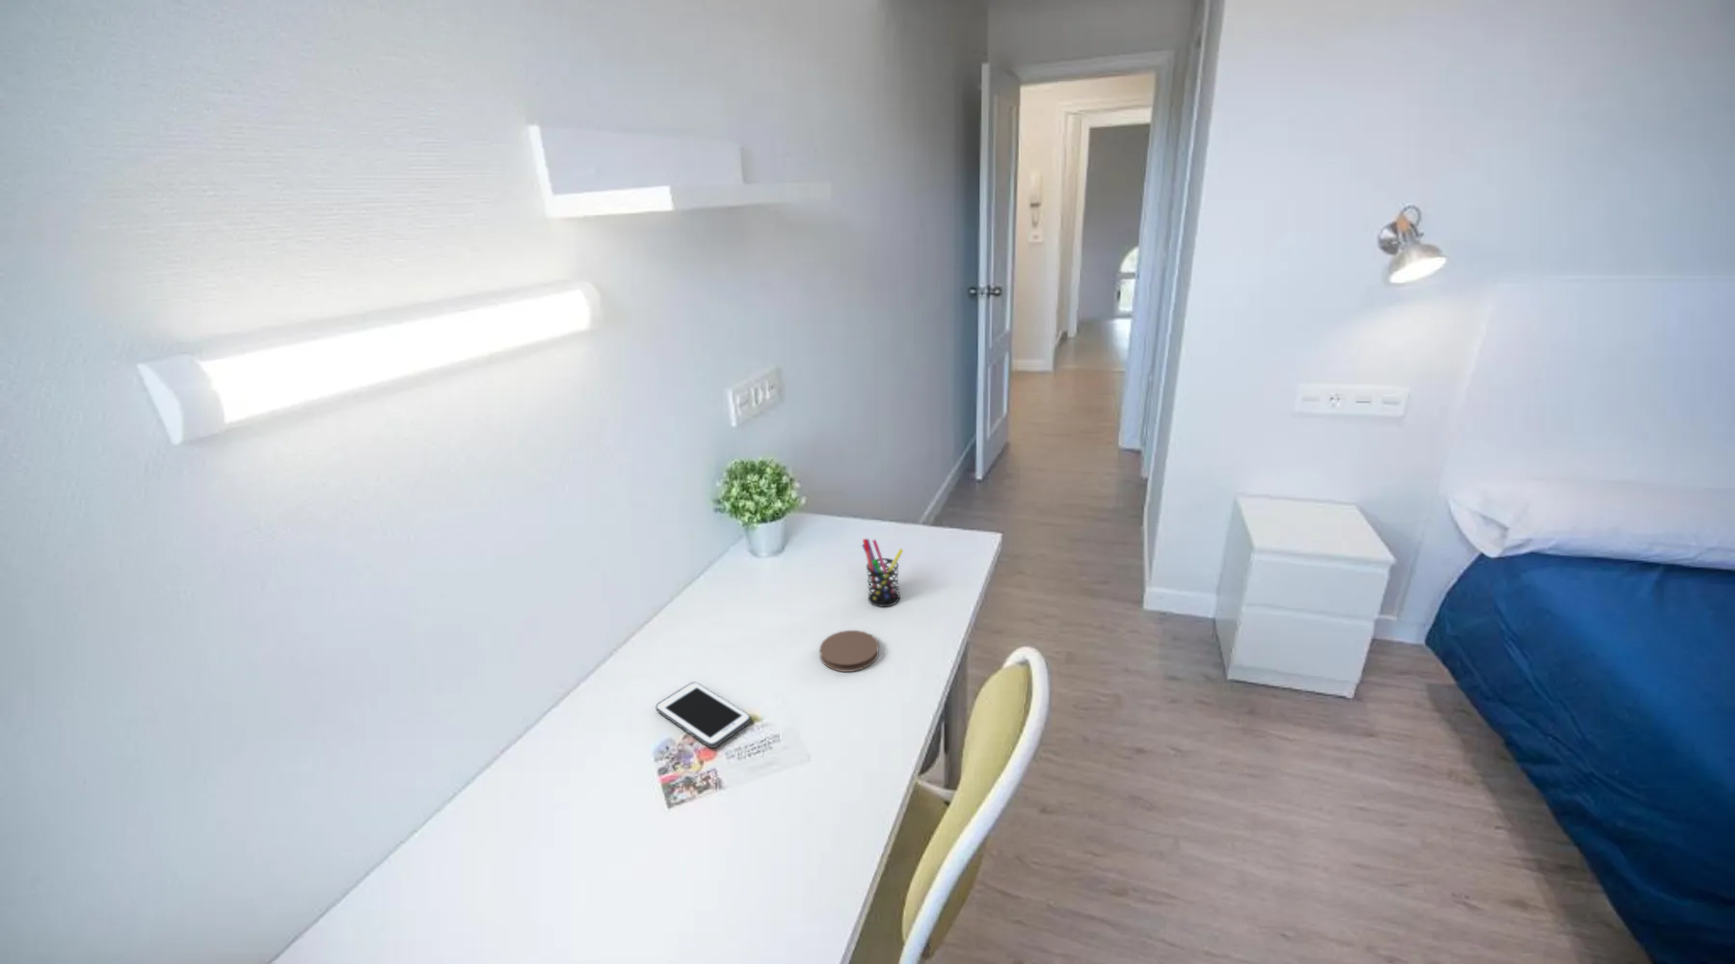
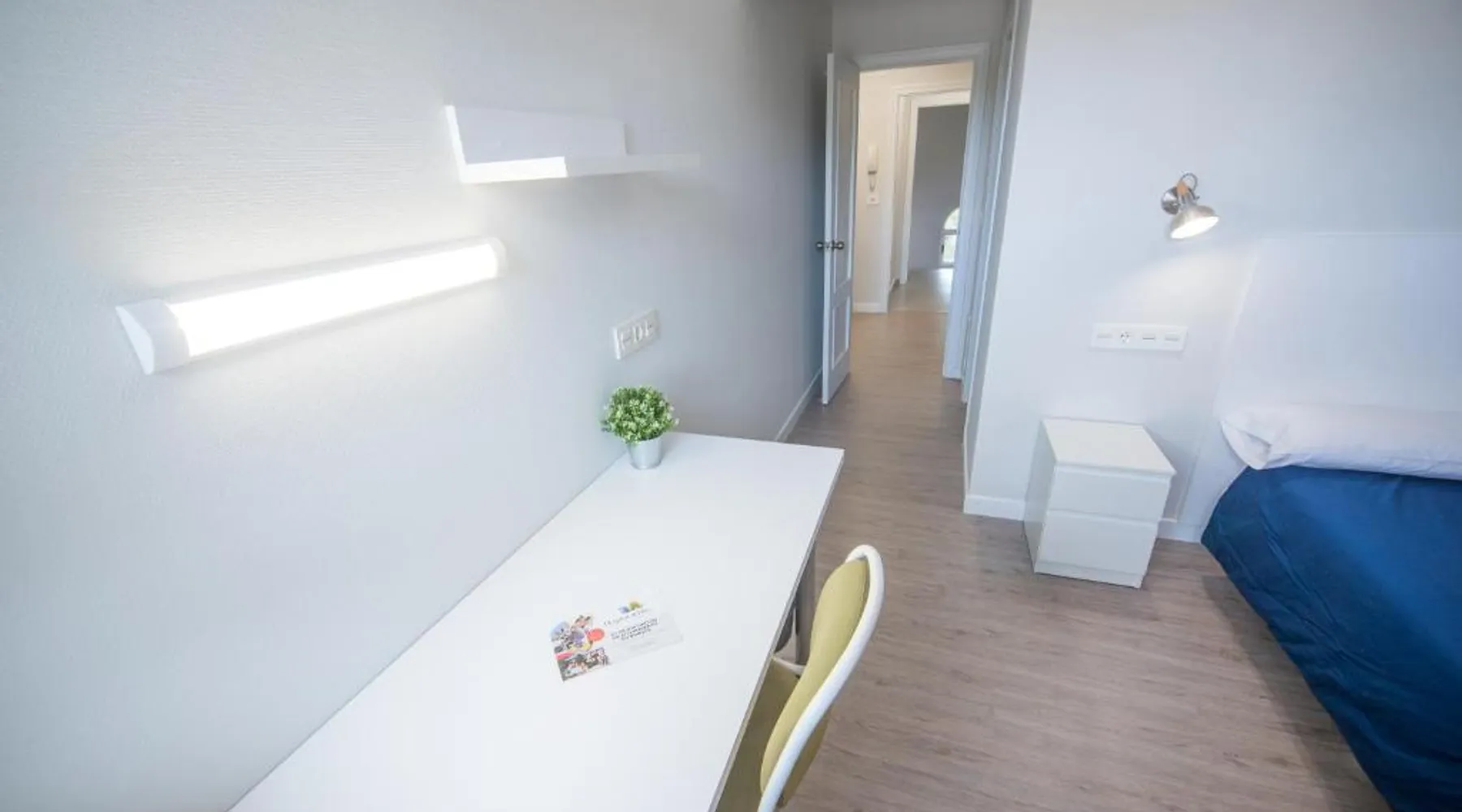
- coaster (850, 649)
- pen holder (879, 572)
- cell phone (703, 714)
